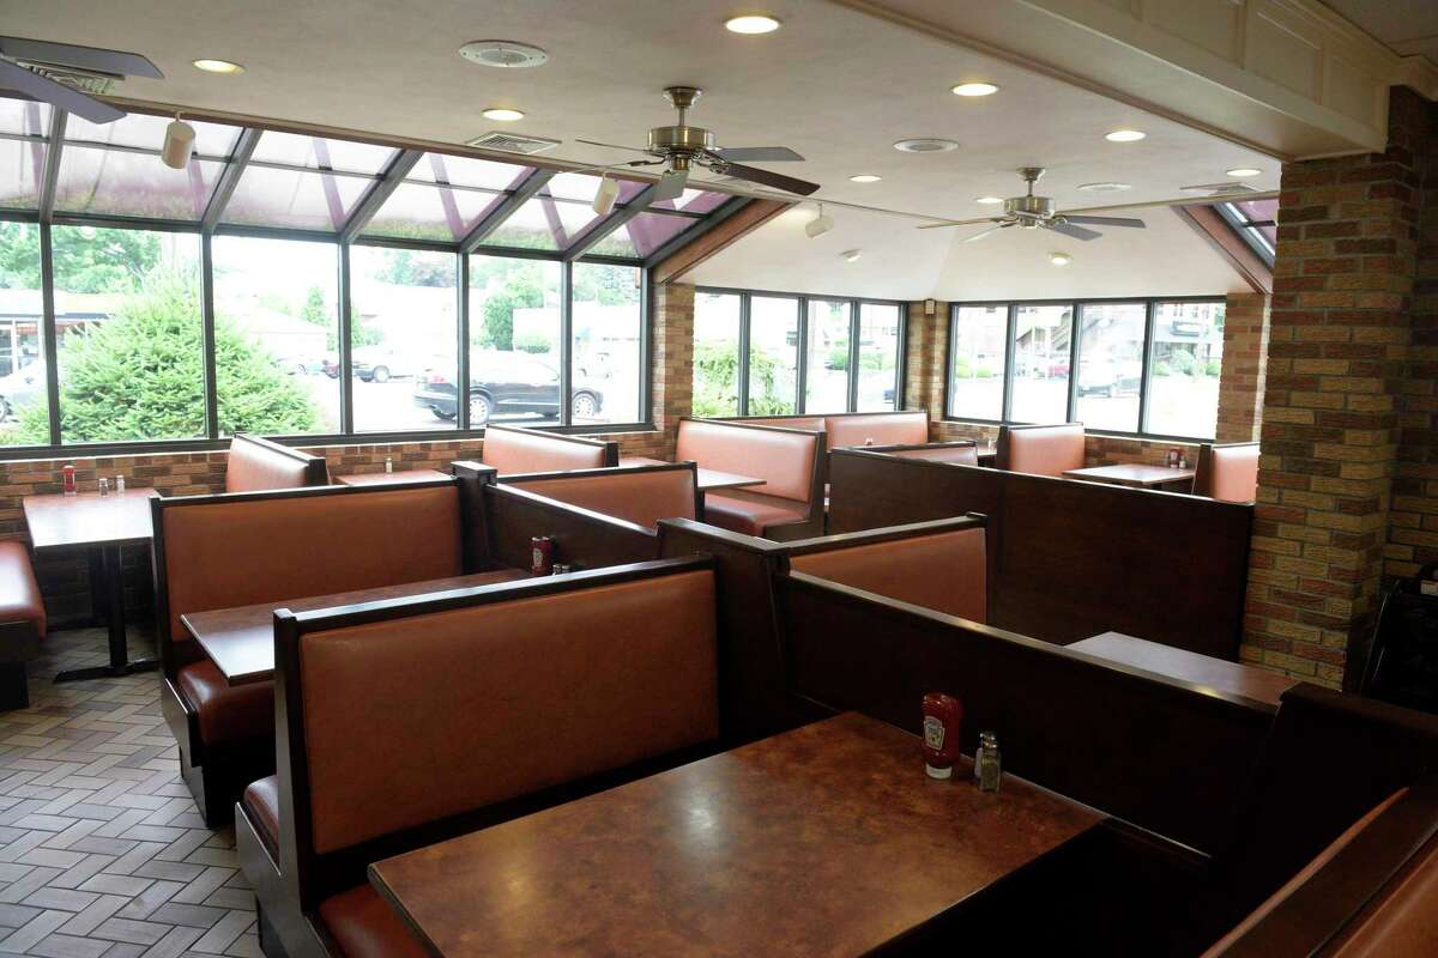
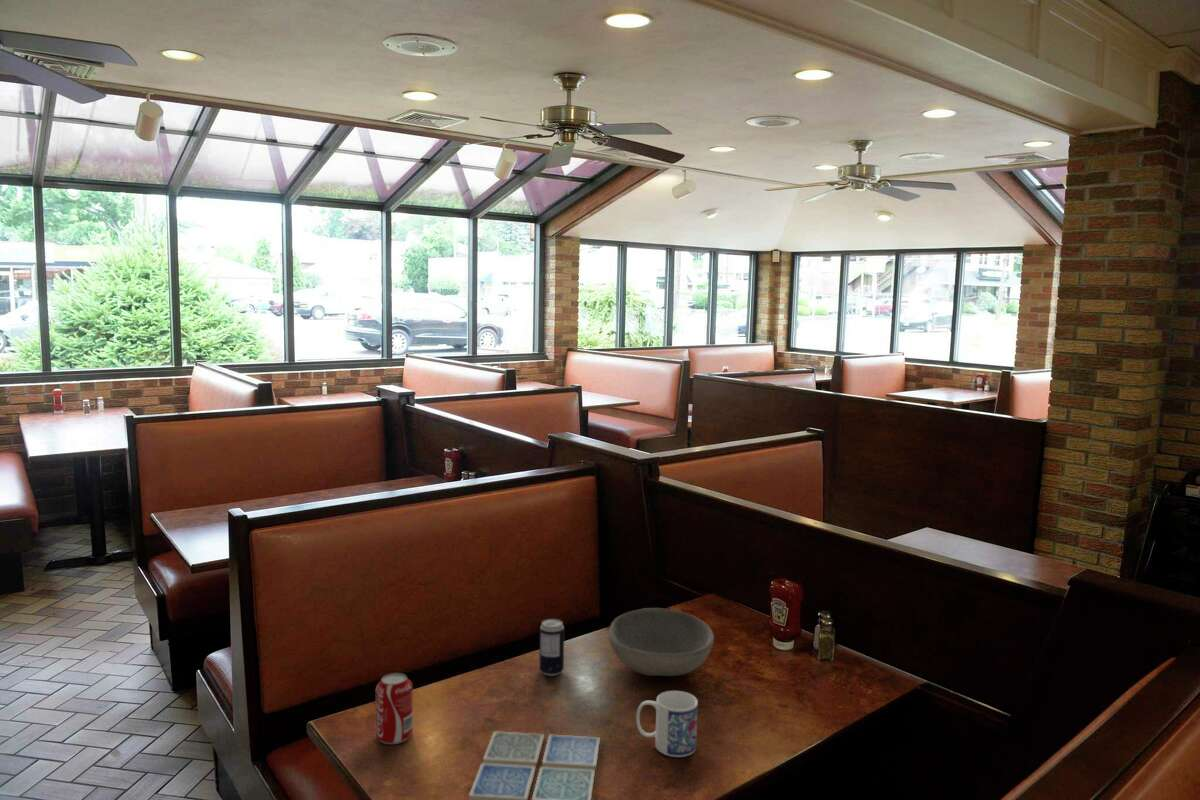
+ beverage can (551, 647)
+ beverage can (394, 707)
+ mug (666, 722)
+ bowl (661, 648)
+ drink coaster (540, 767)
